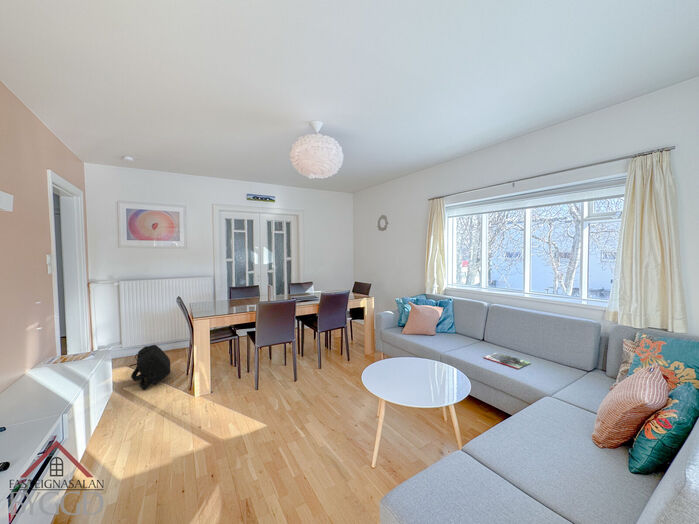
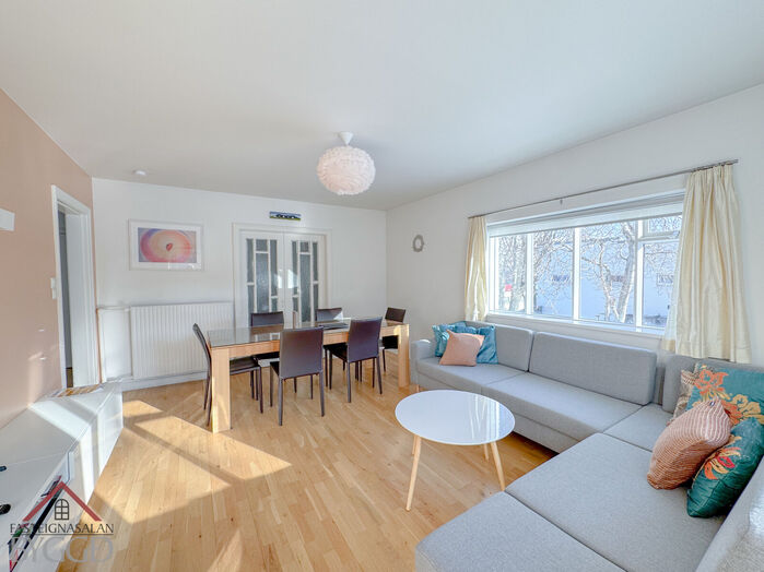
- magazine (506, 359)
- backpack (149, 365)
